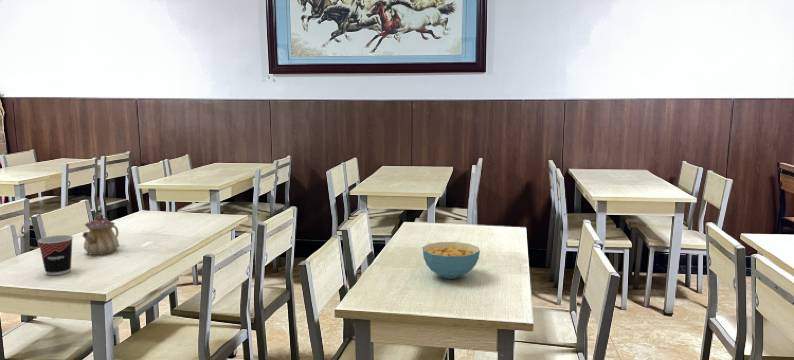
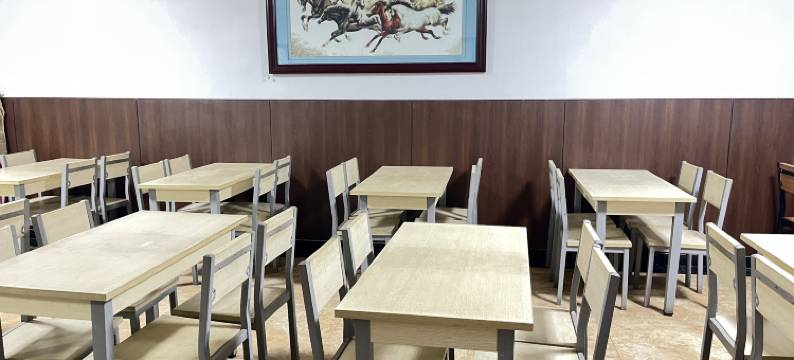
- cereal bowl (450, 262)
- teapot (102, 232)
- cup (57, 255)
